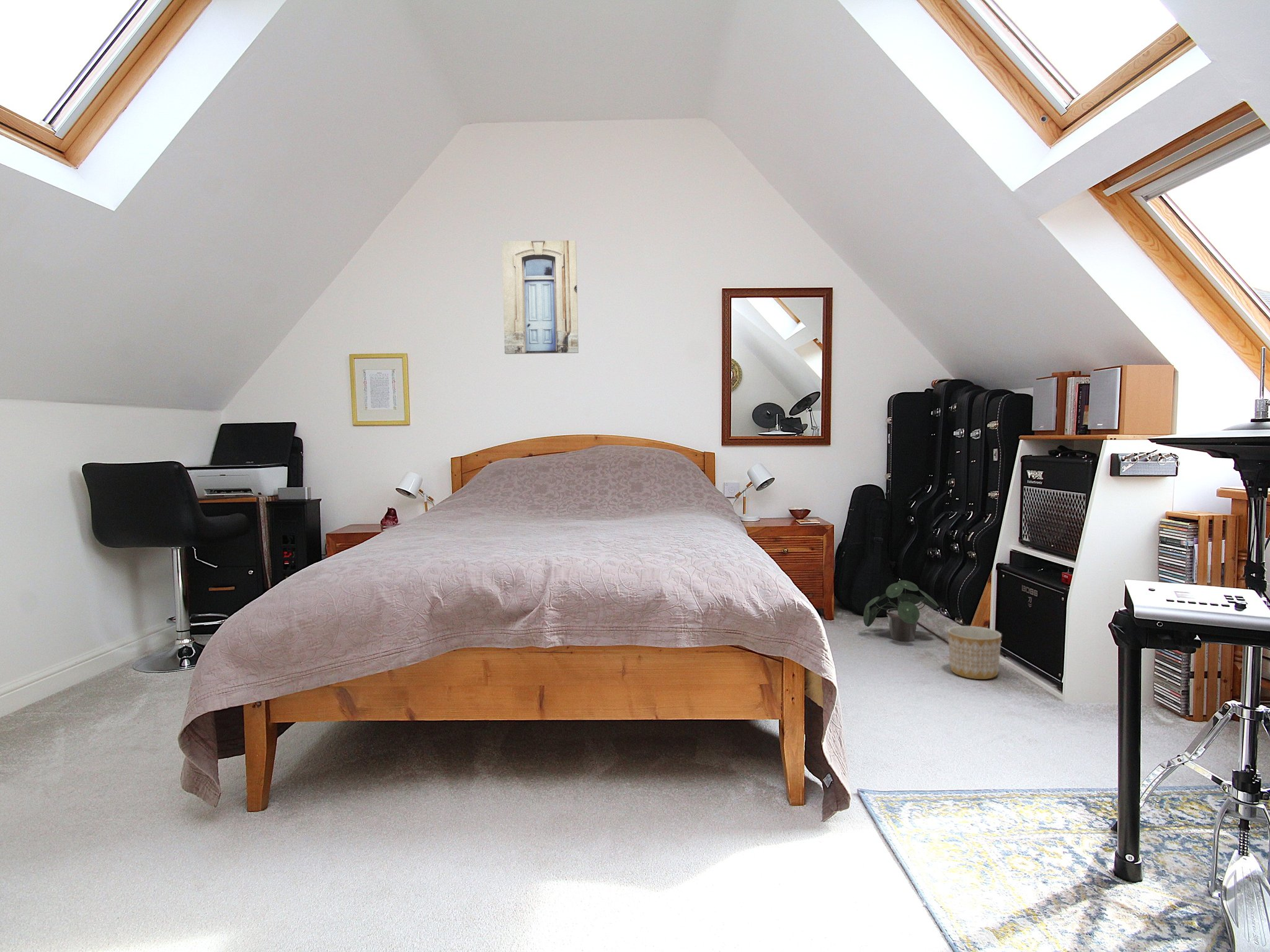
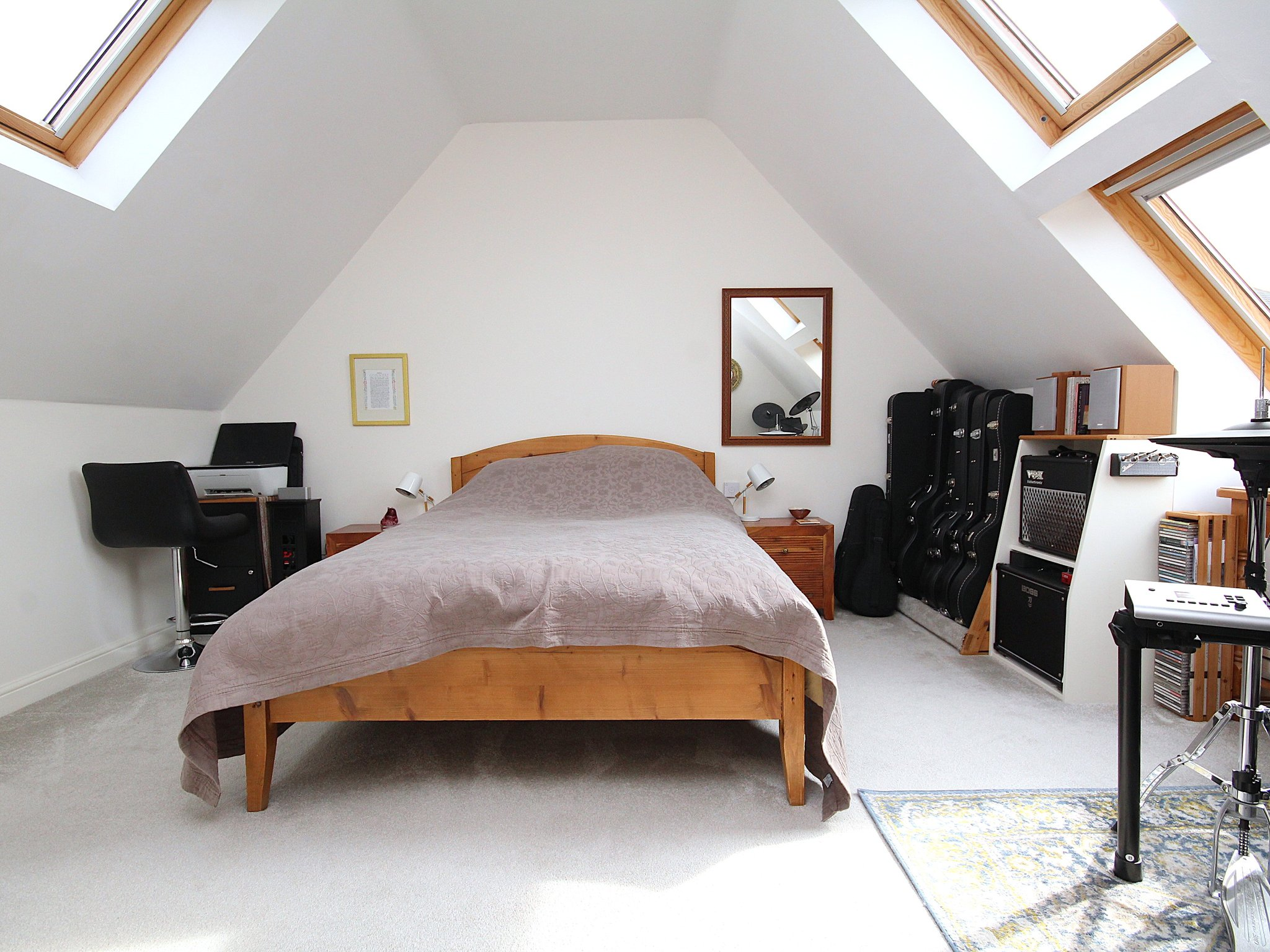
- planter (974, 653)
- potted plant (901, 609)
- wall art (540, 298)
